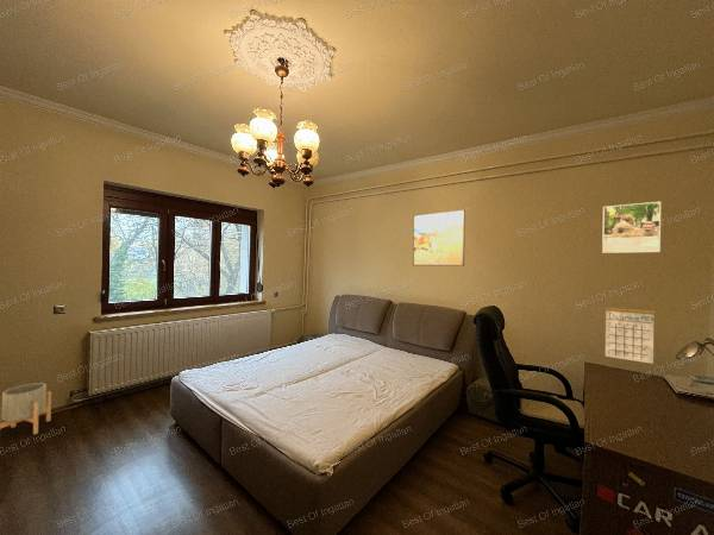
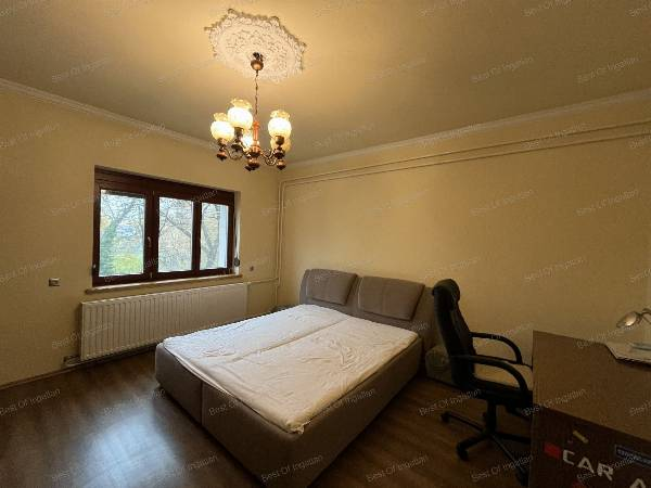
- planter (24, 409)
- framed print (630, 228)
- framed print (437, 239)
- calendar (628, 328)
